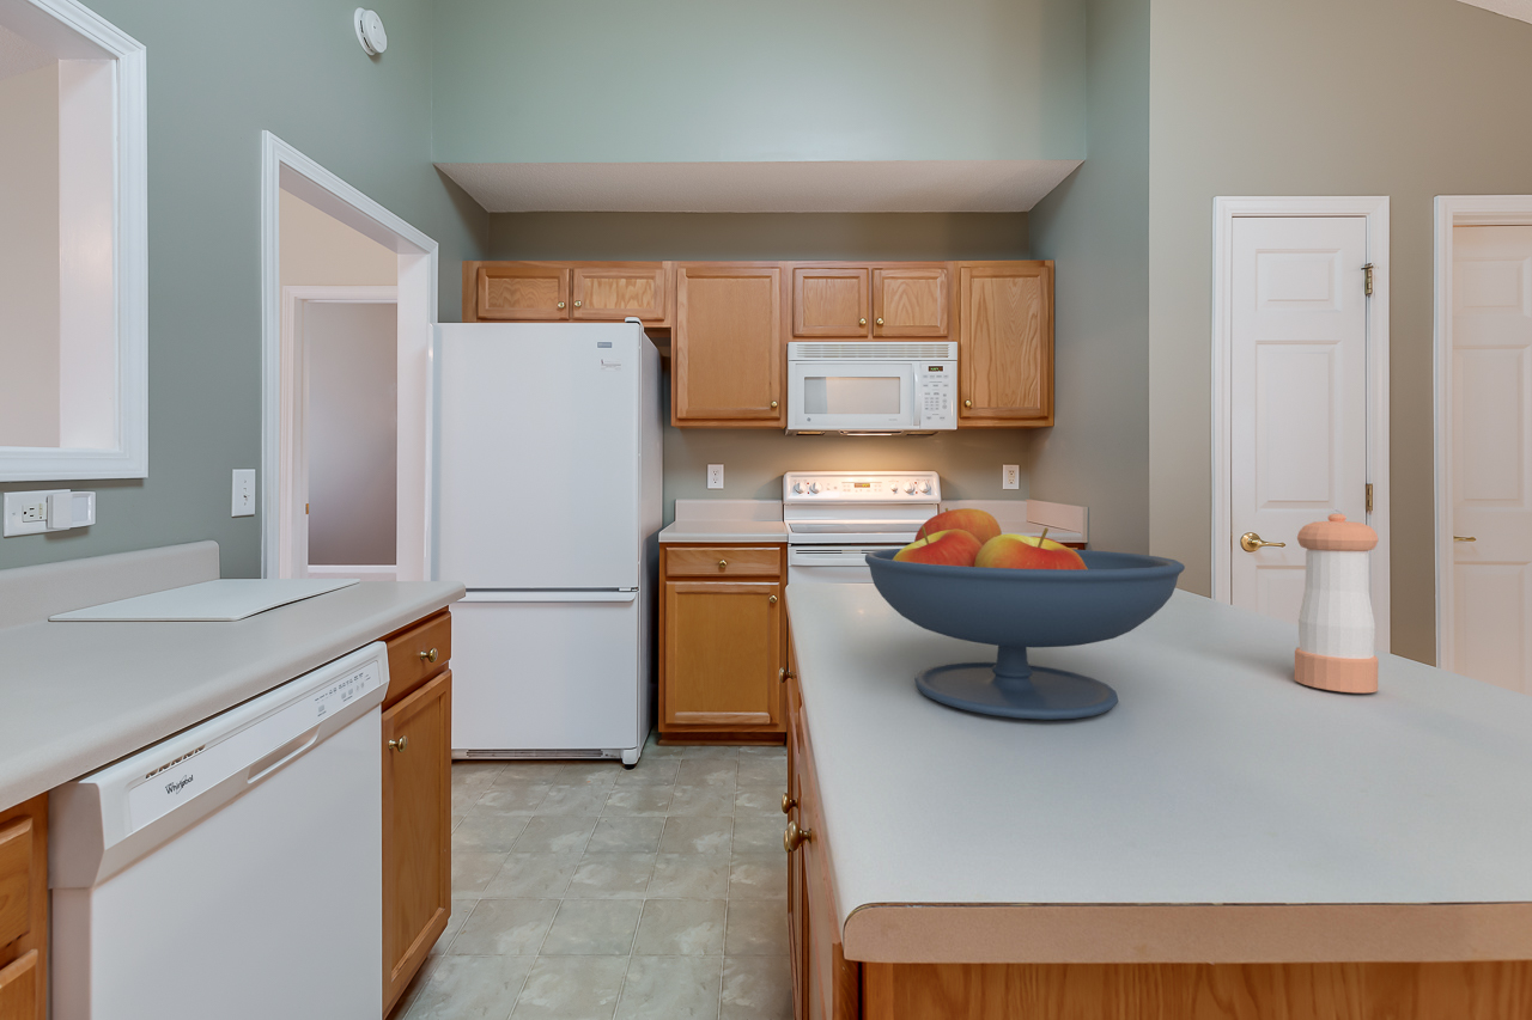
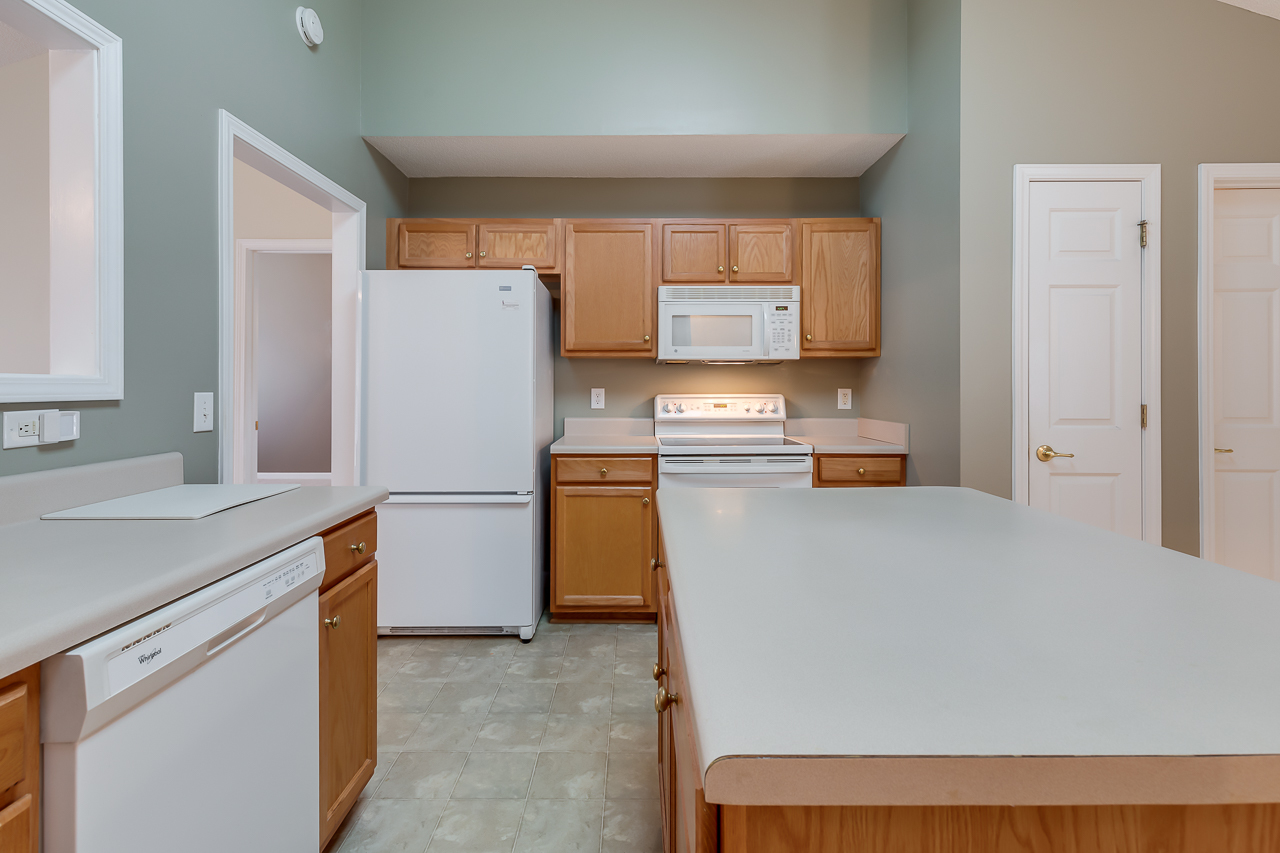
- fruit bowl (1011, 599)
- pepper shaker (1336, 599)
